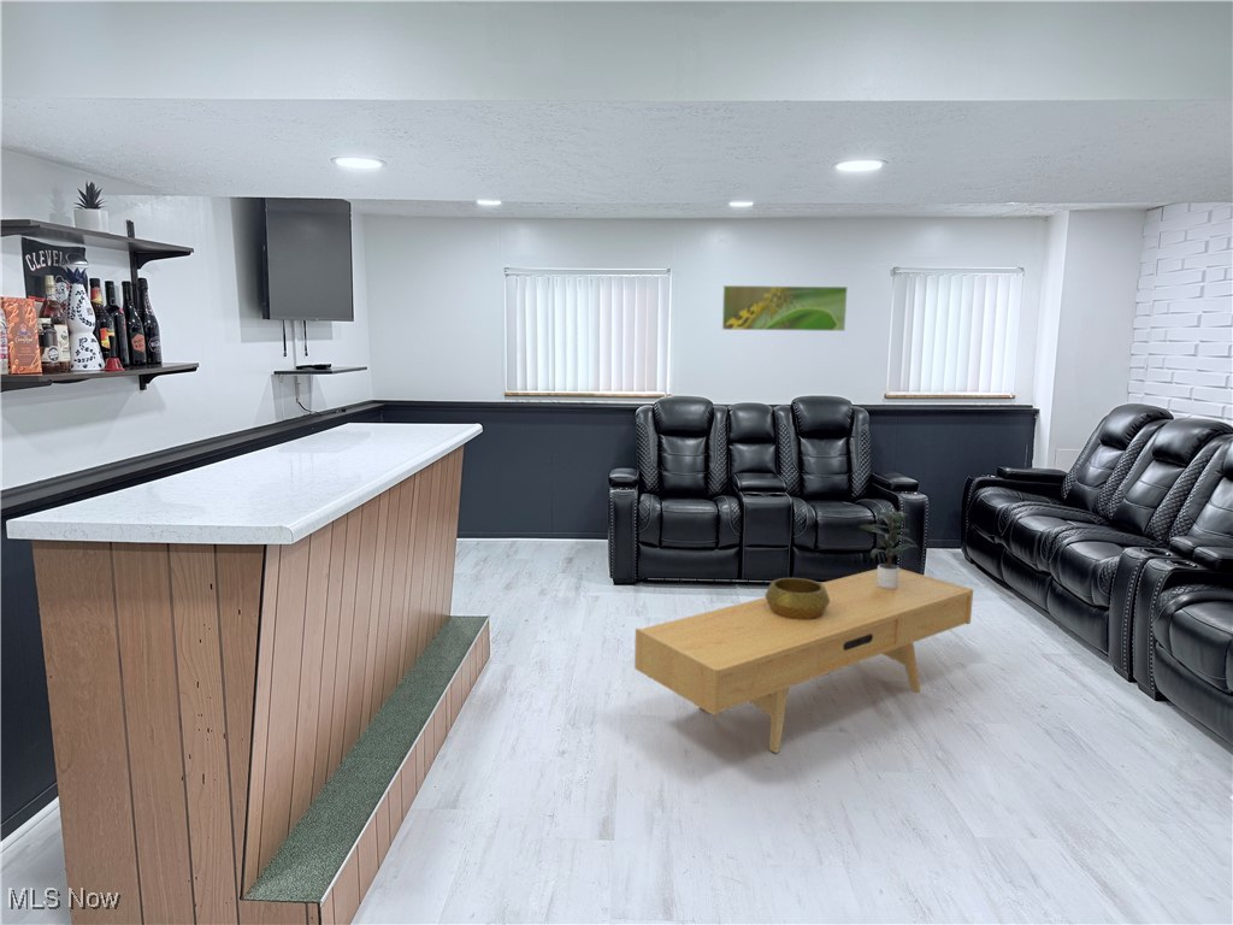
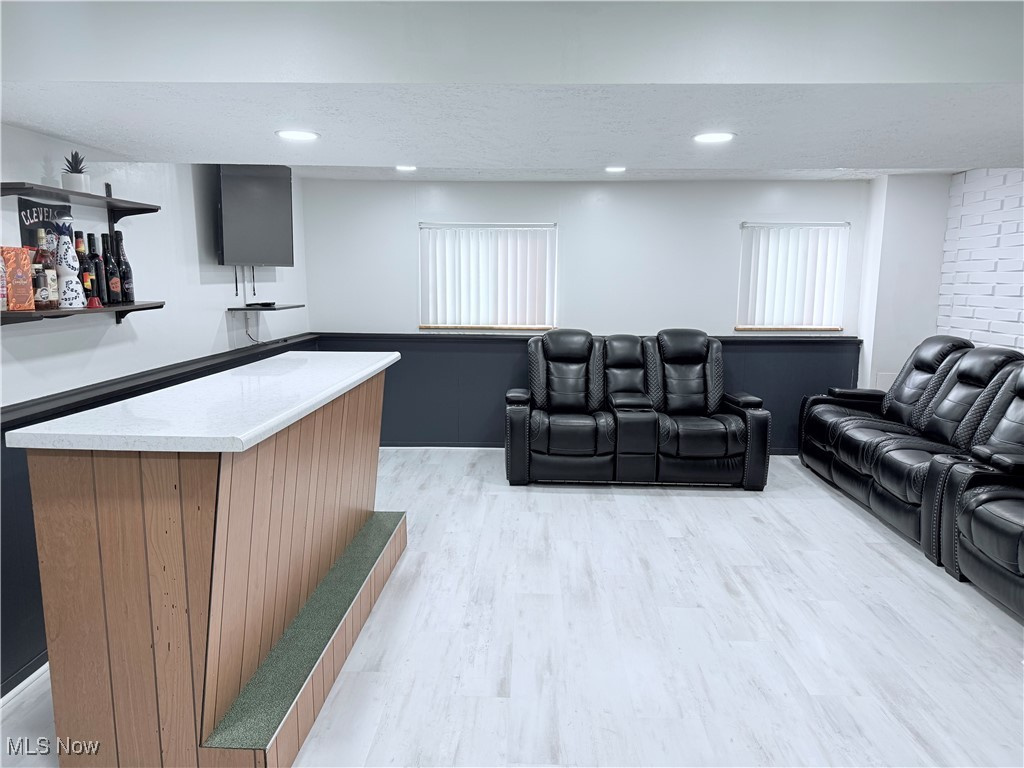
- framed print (784, 308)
- decorative bowl (797, 596)
- tv console (815, 653)
- potted plant (891, 544)
